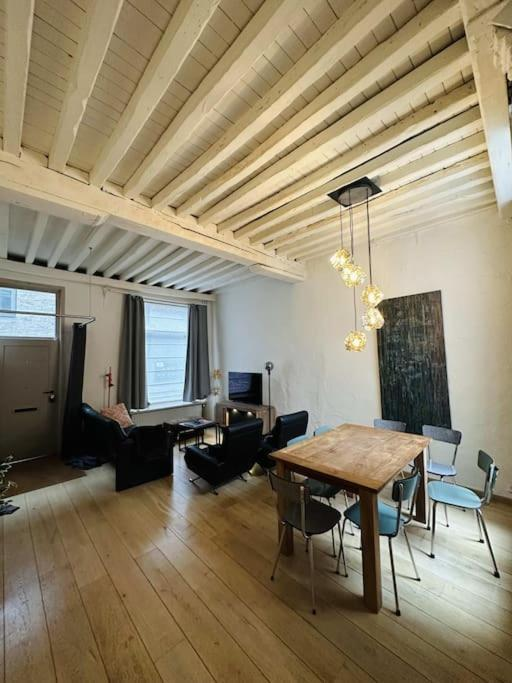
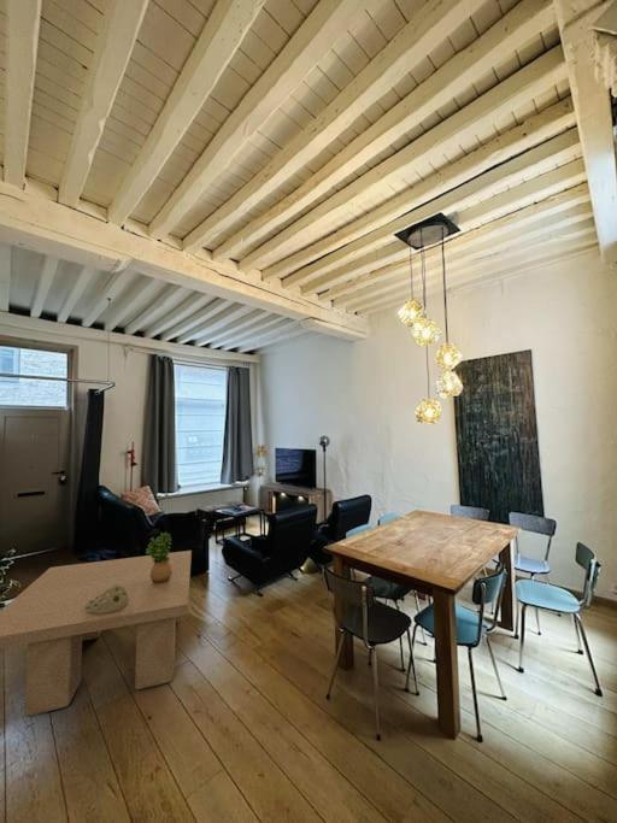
+ coffee table (108, 618)
+ decorative bowl (106, 596)
+ potted plant (160, 555)
